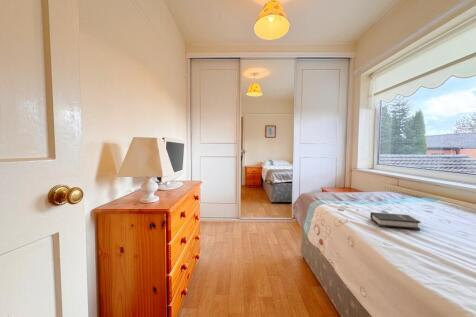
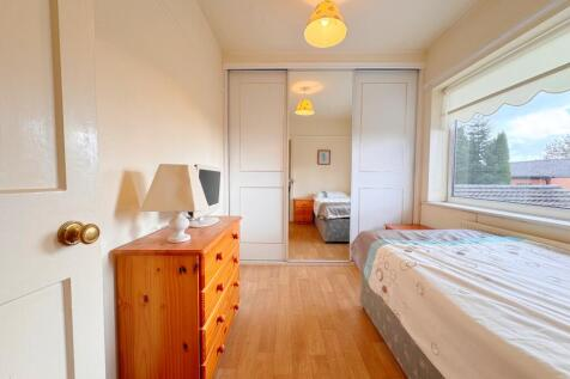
- hardback book (393, 220)
